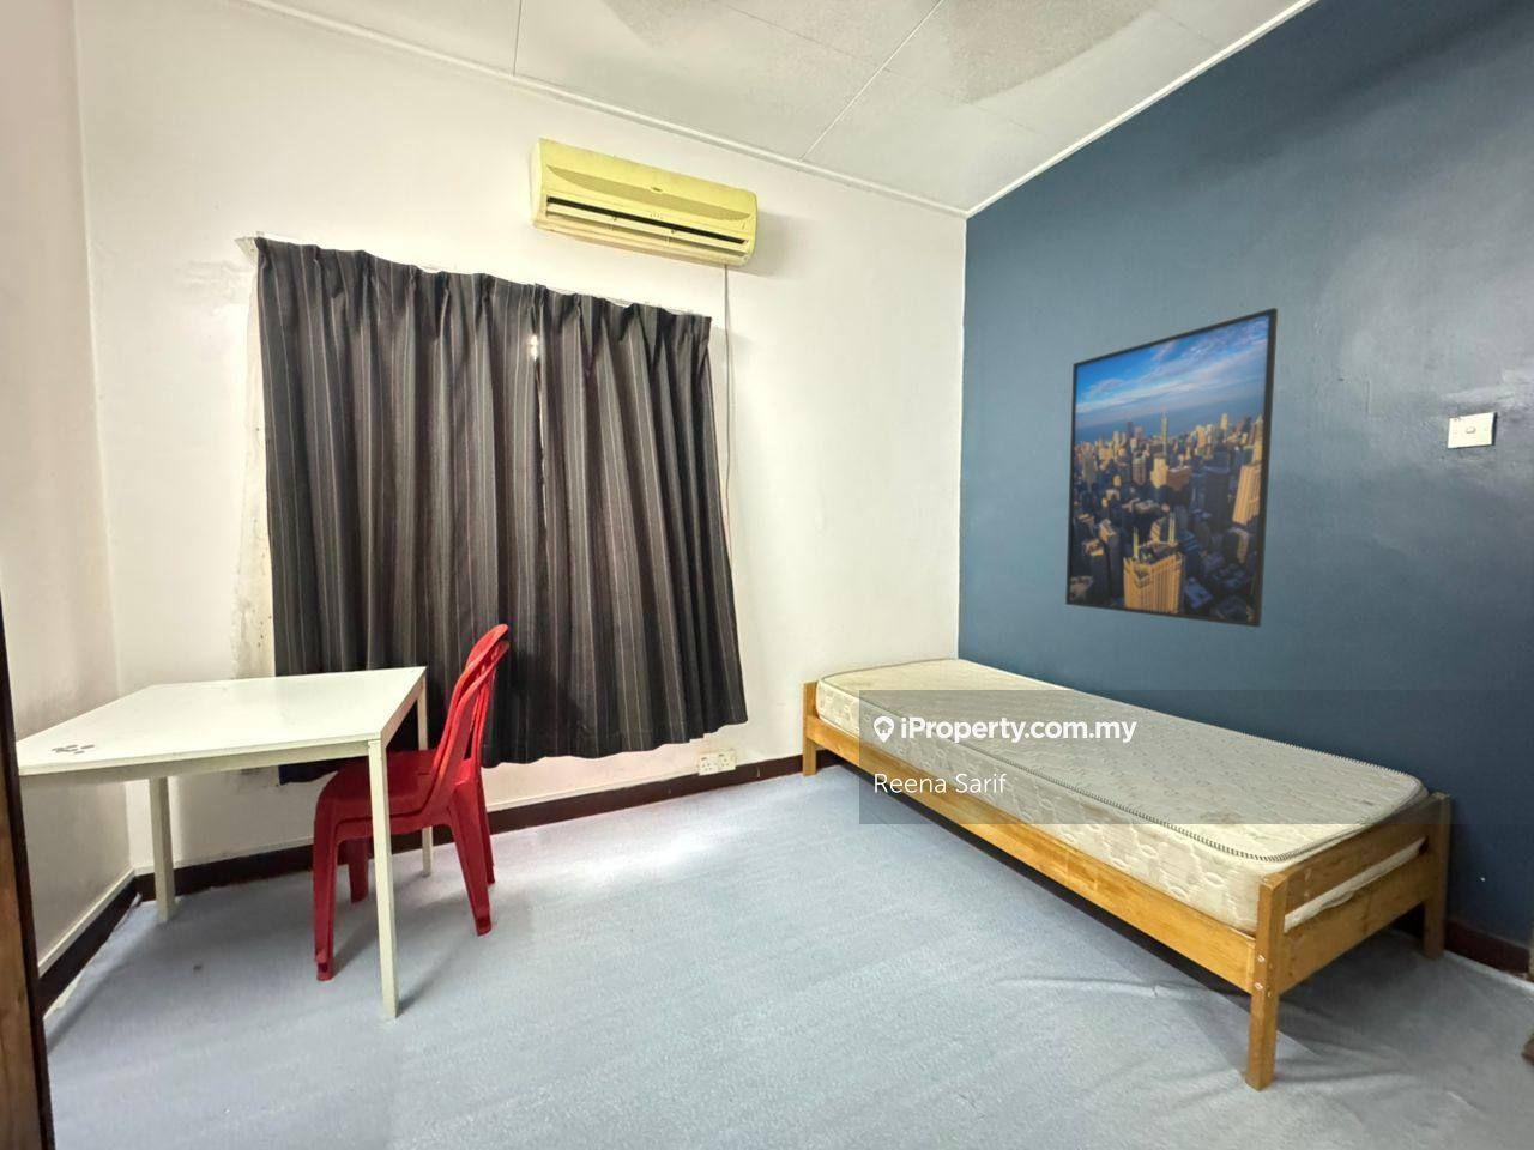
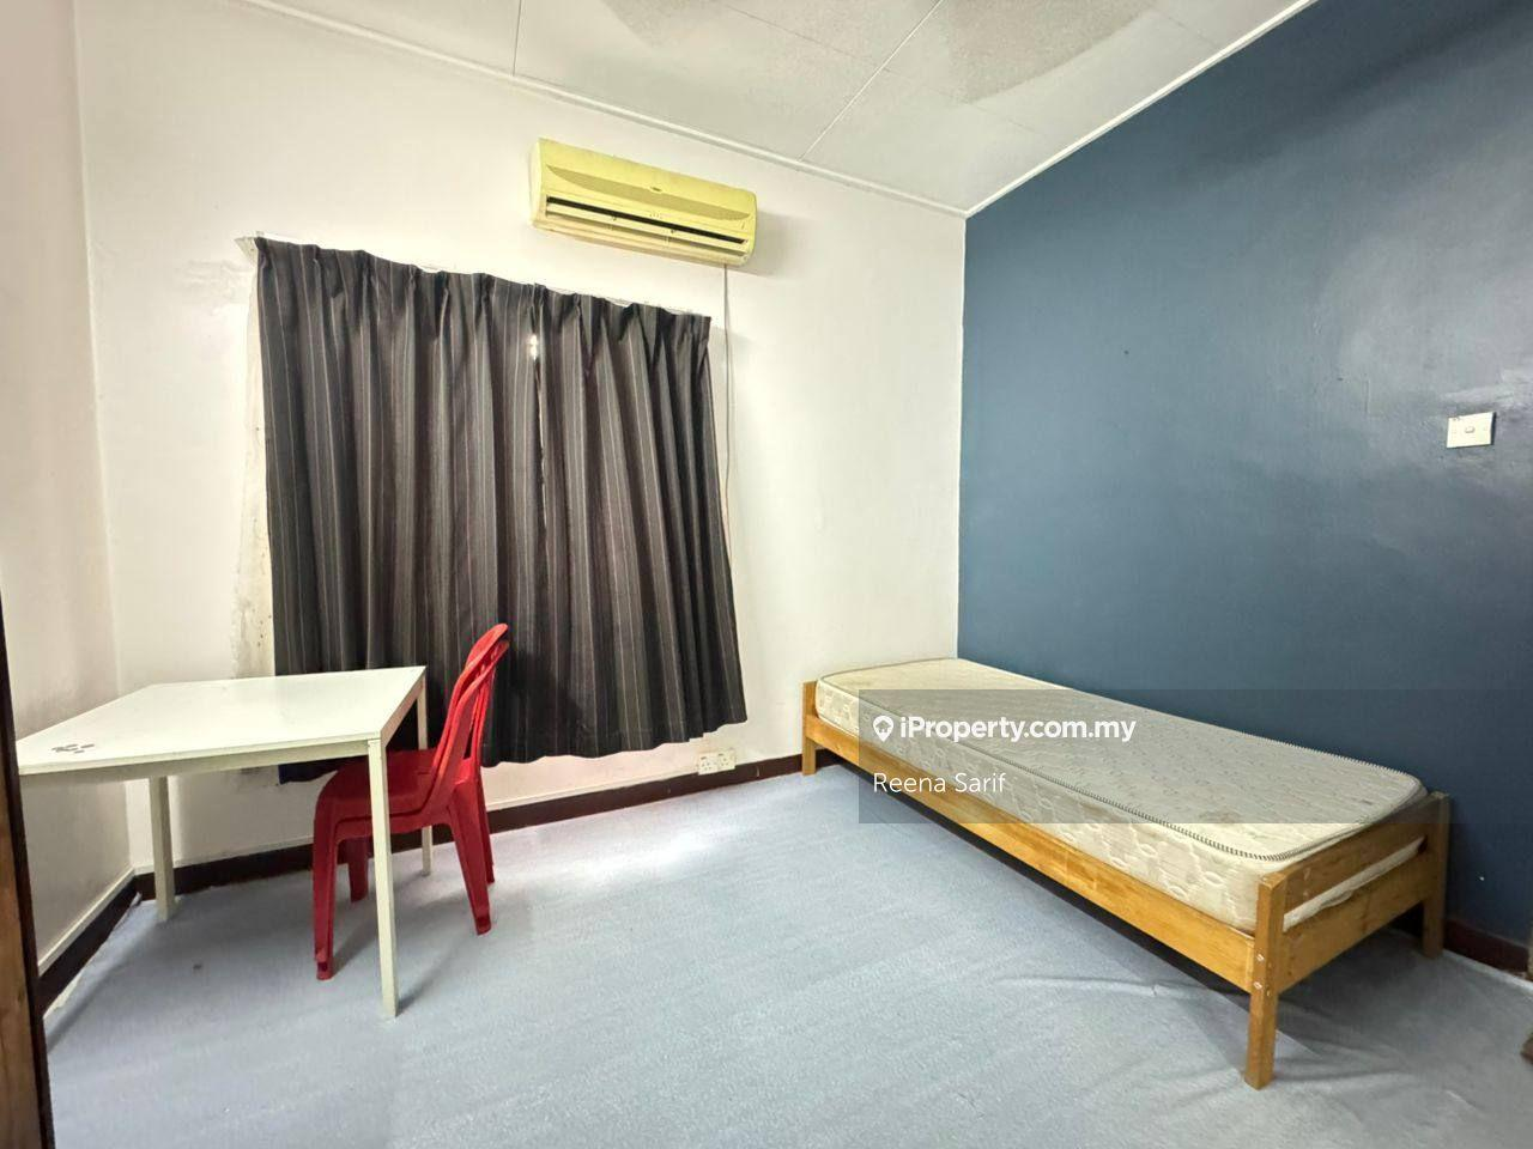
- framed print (1155, 478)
